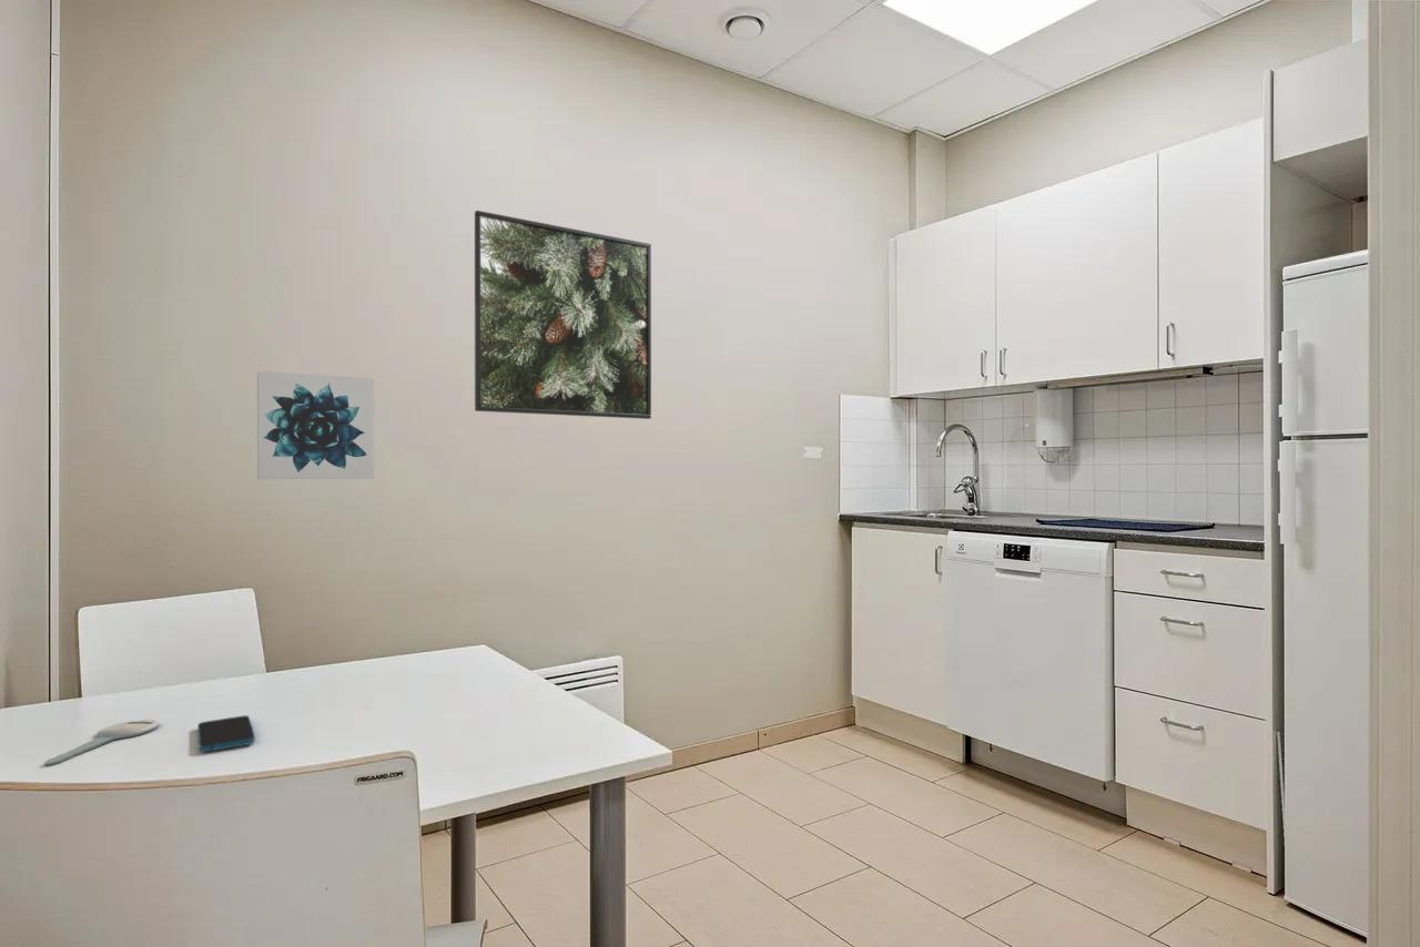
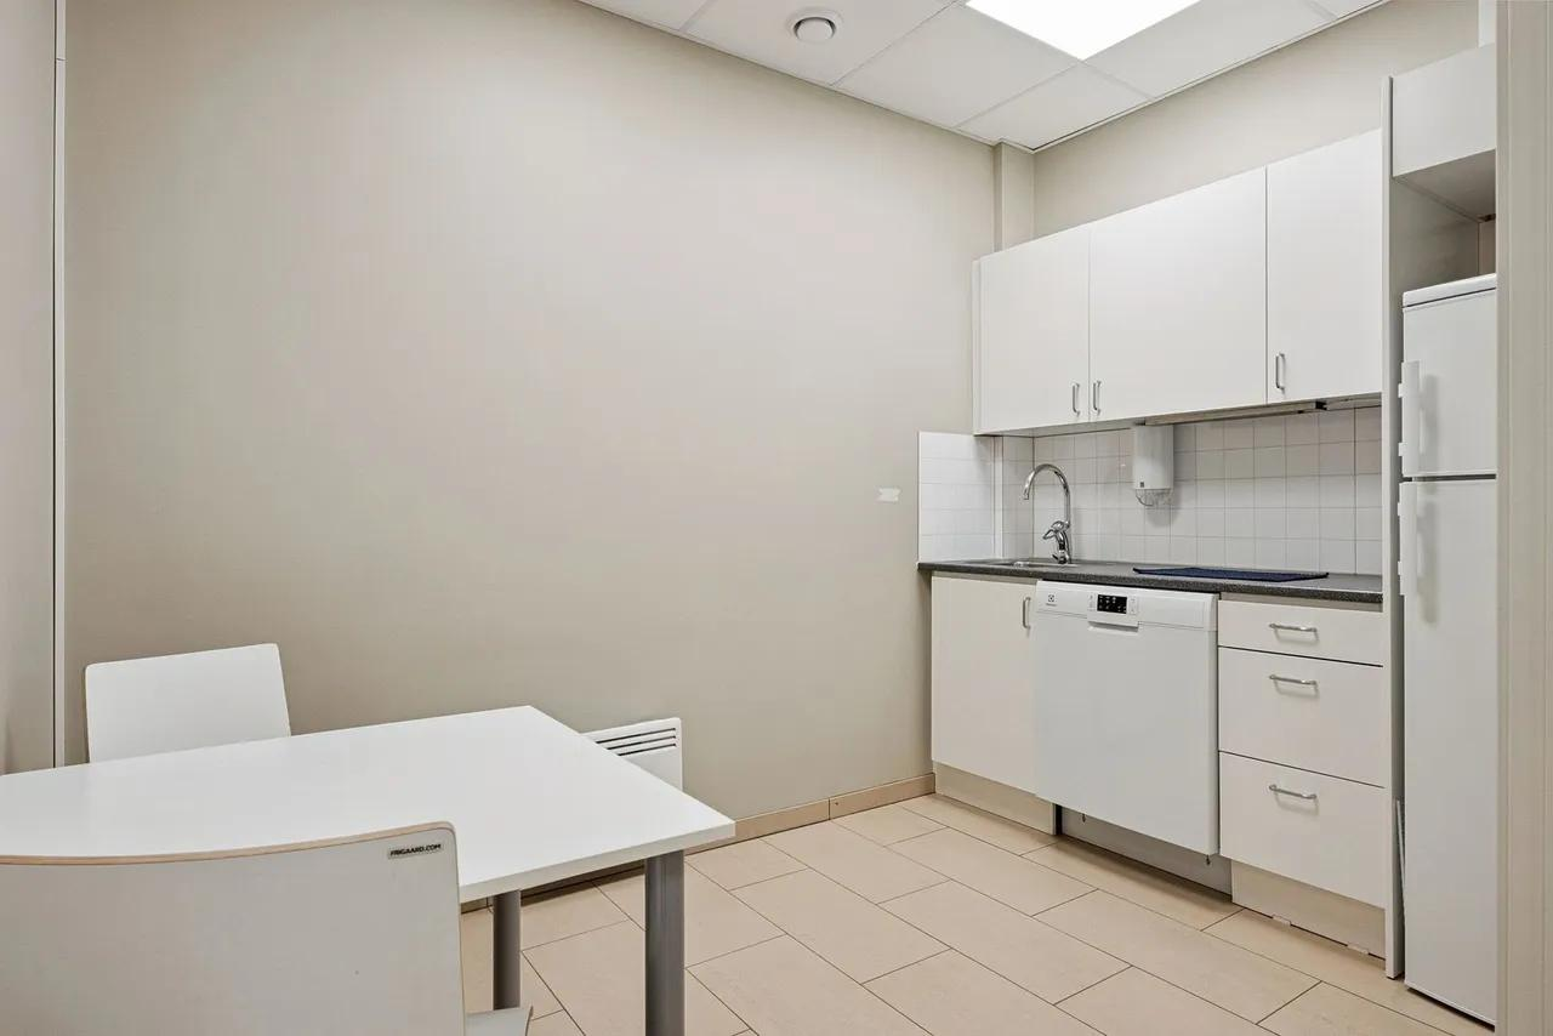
- wall art (317, 427)
- smartphone (225, 732)
- key (100, 741)
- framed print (568, 322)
